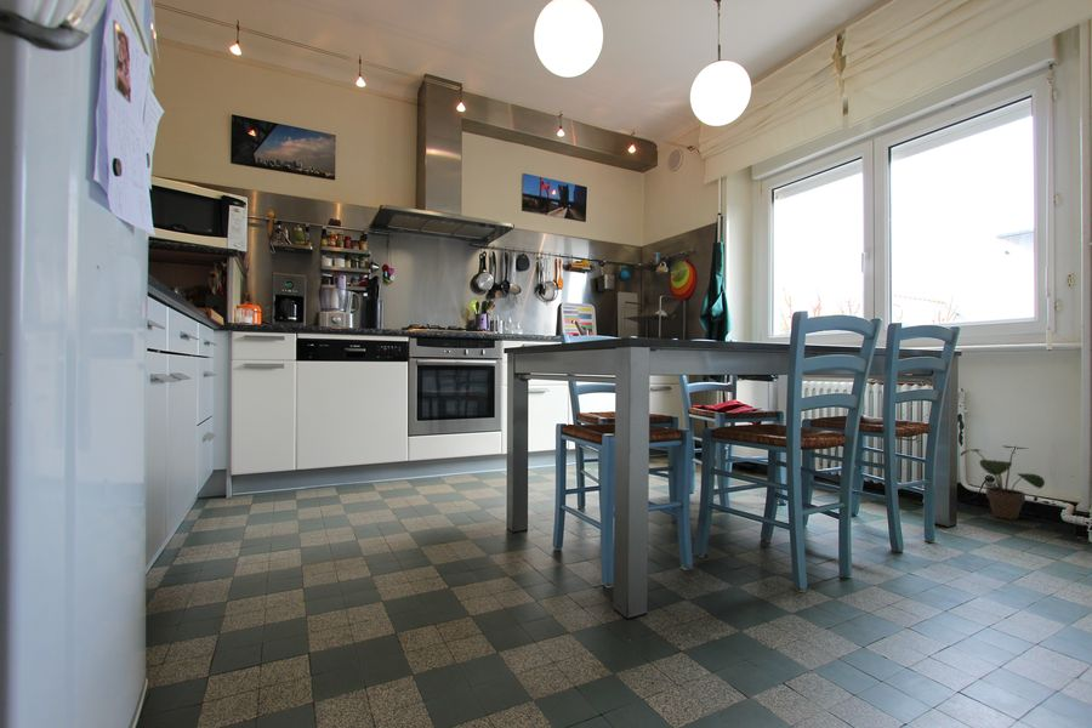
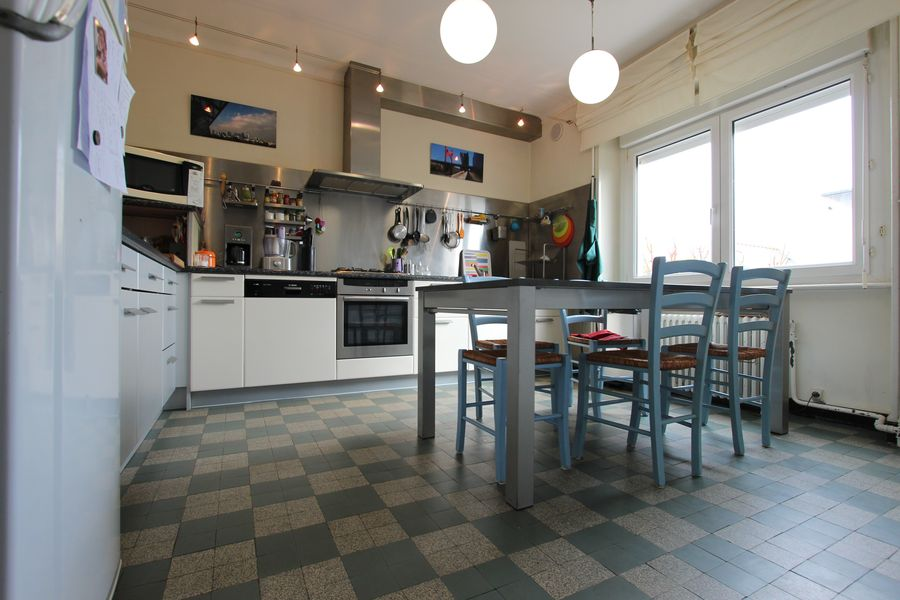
- potted plant (1006, 482)
